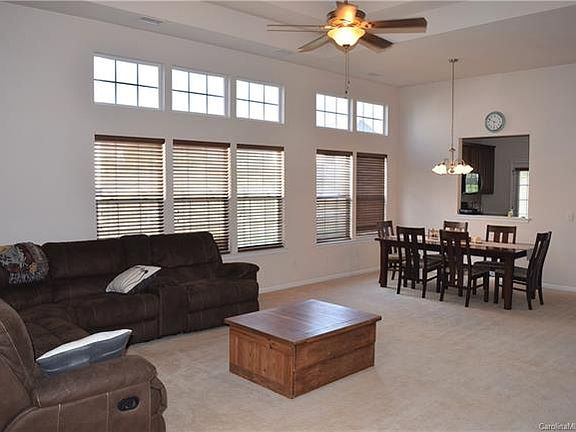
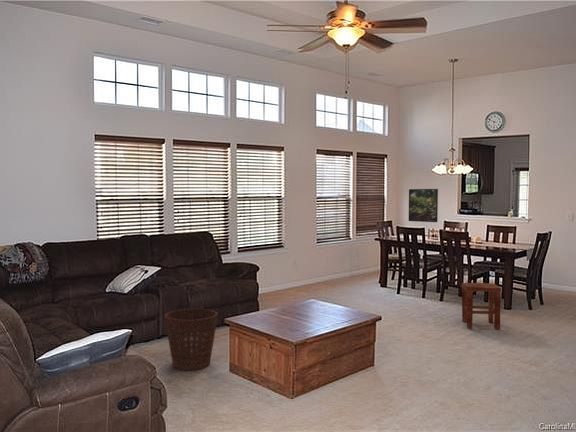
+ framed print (422, 205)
+ stool (480, 306)
+ basket (192, 338)
